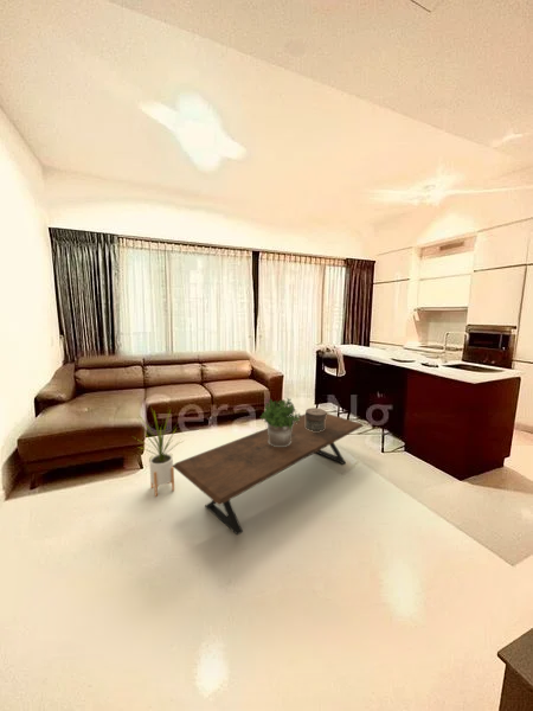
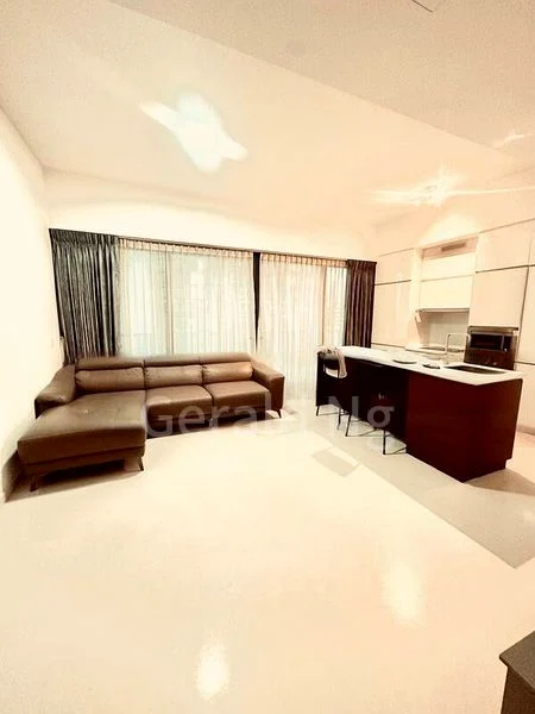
- potted plant (281, 421)
- decorative box (315, 418)
- house plant (161, 448)
- coffee table (282, 461)
